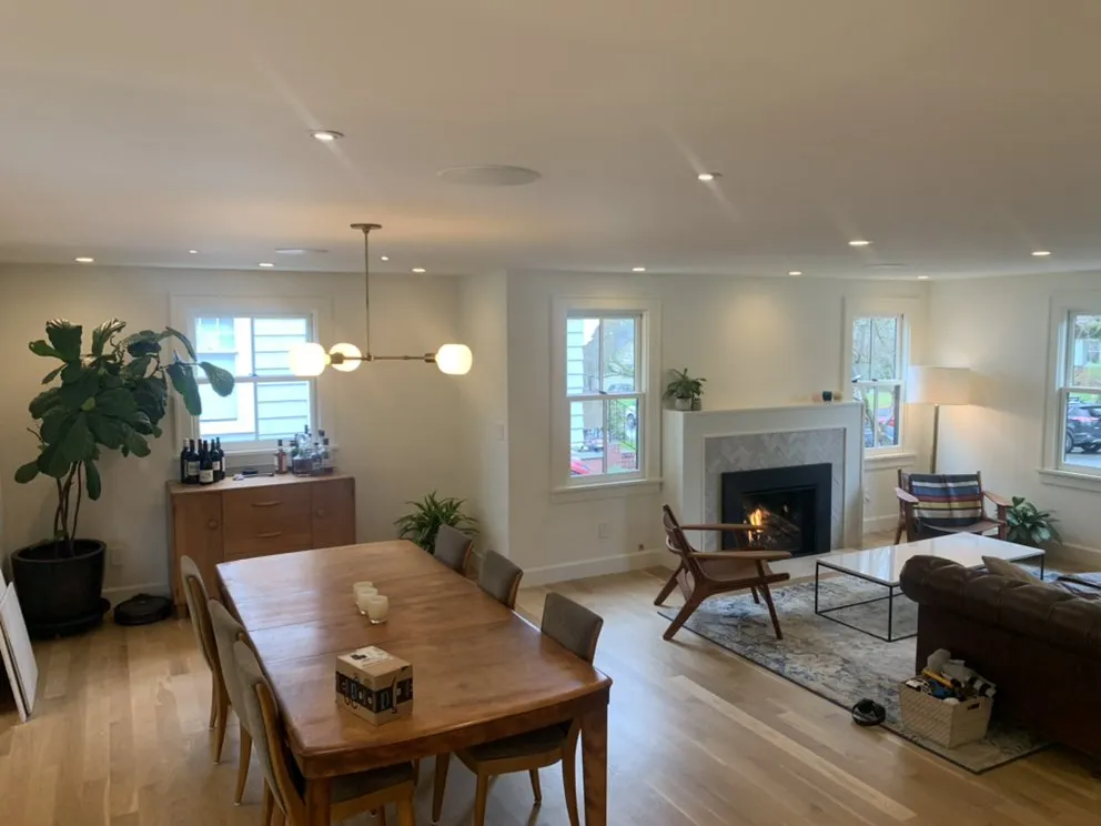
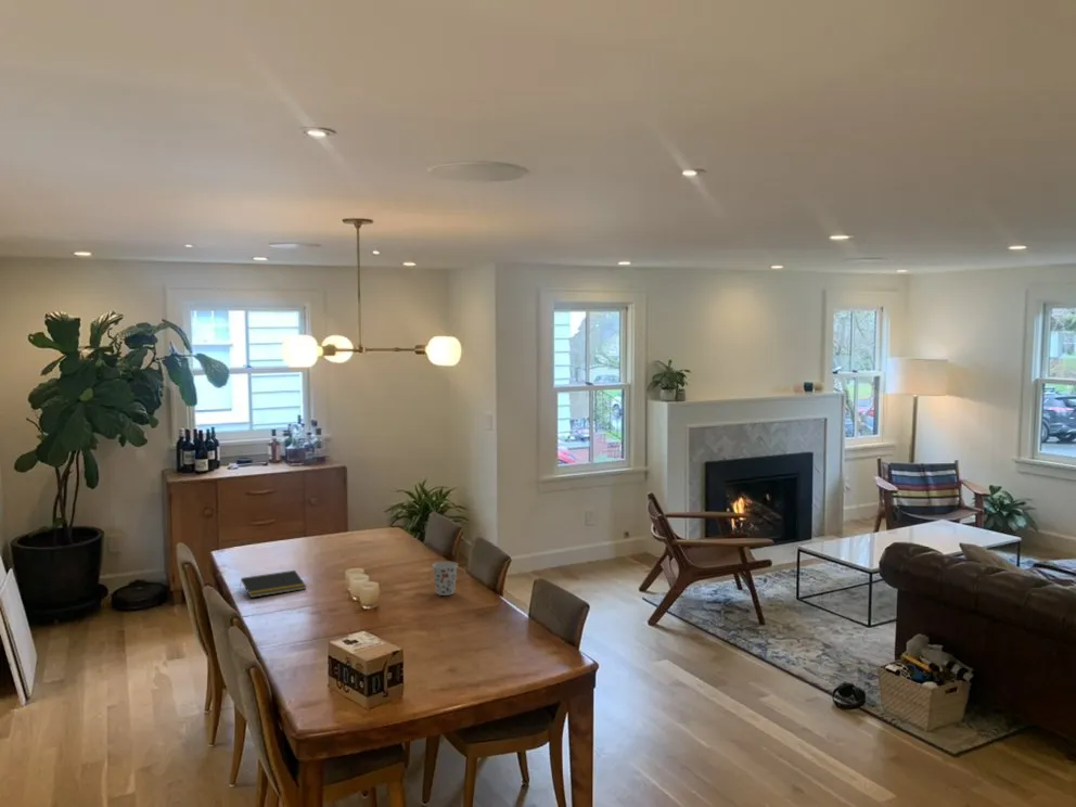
+ cup (445, 578)
+ notepad (273, 582)
